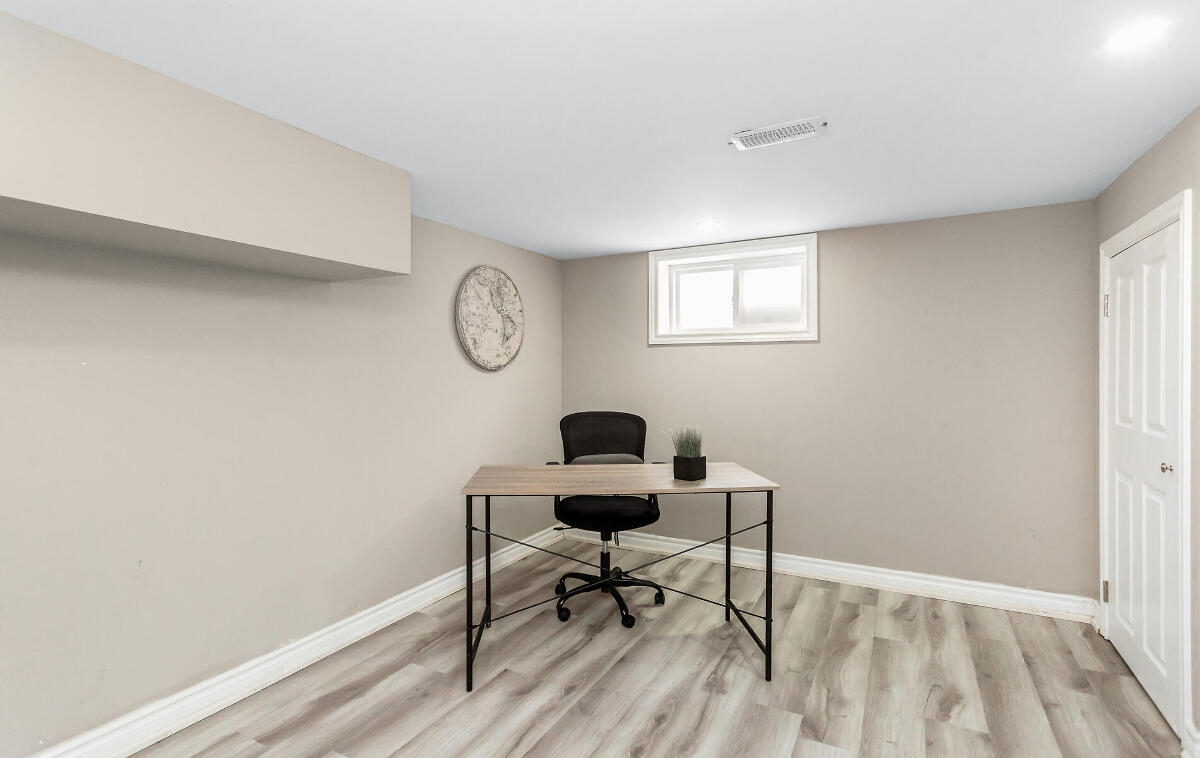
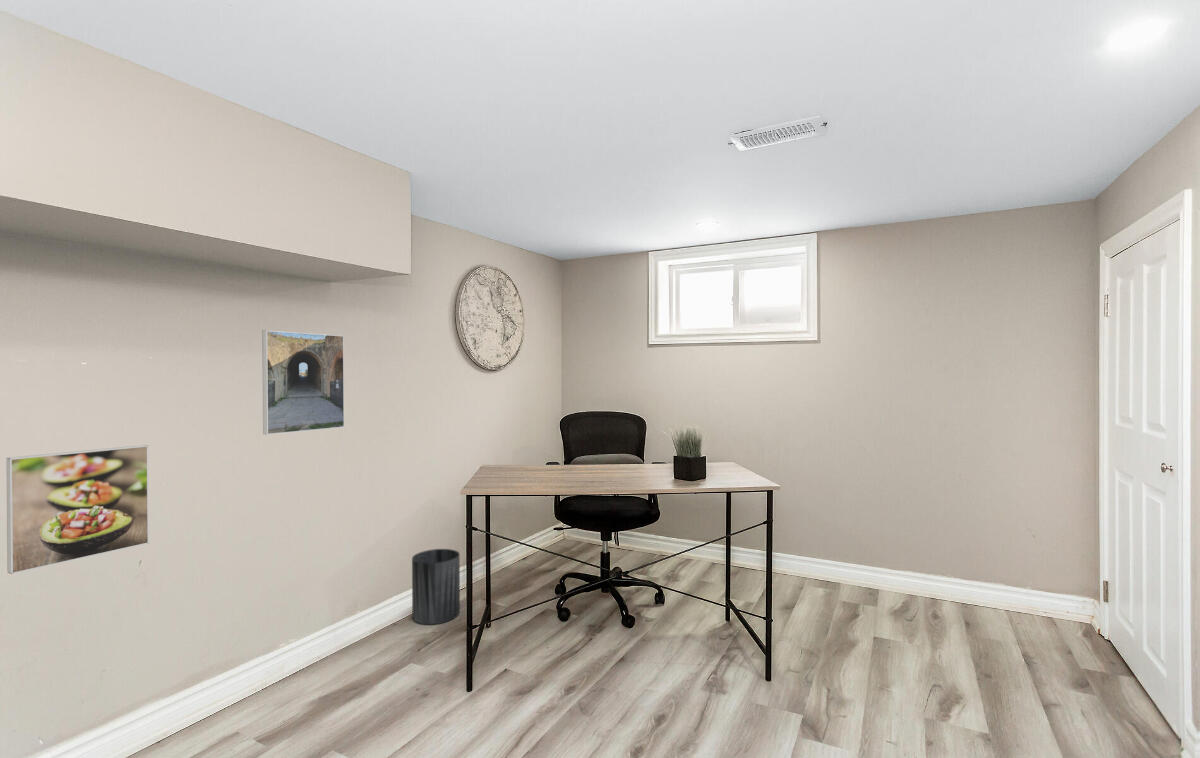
+ trash can (436, 585)
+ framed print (83, 504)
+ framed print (305, 382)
